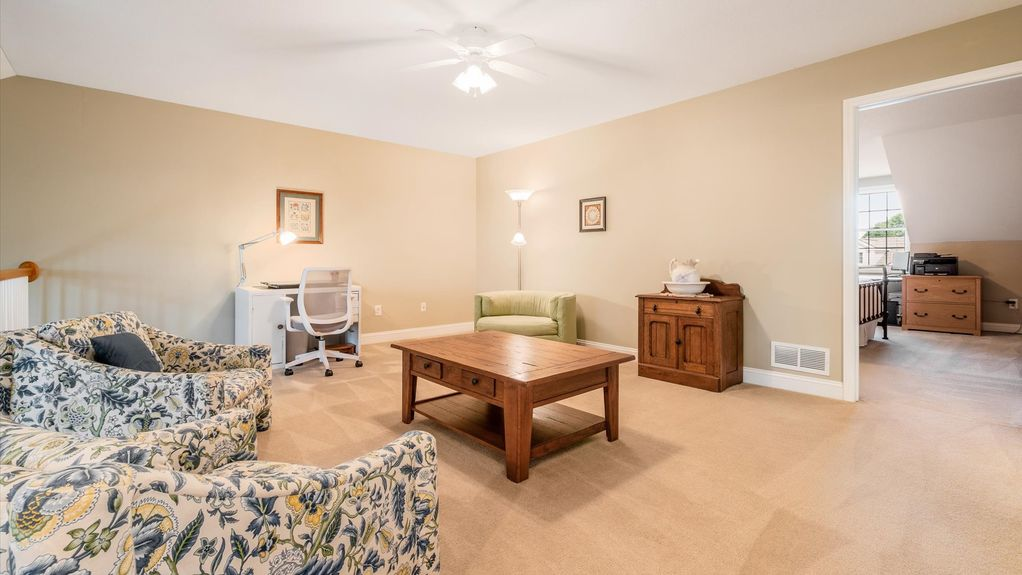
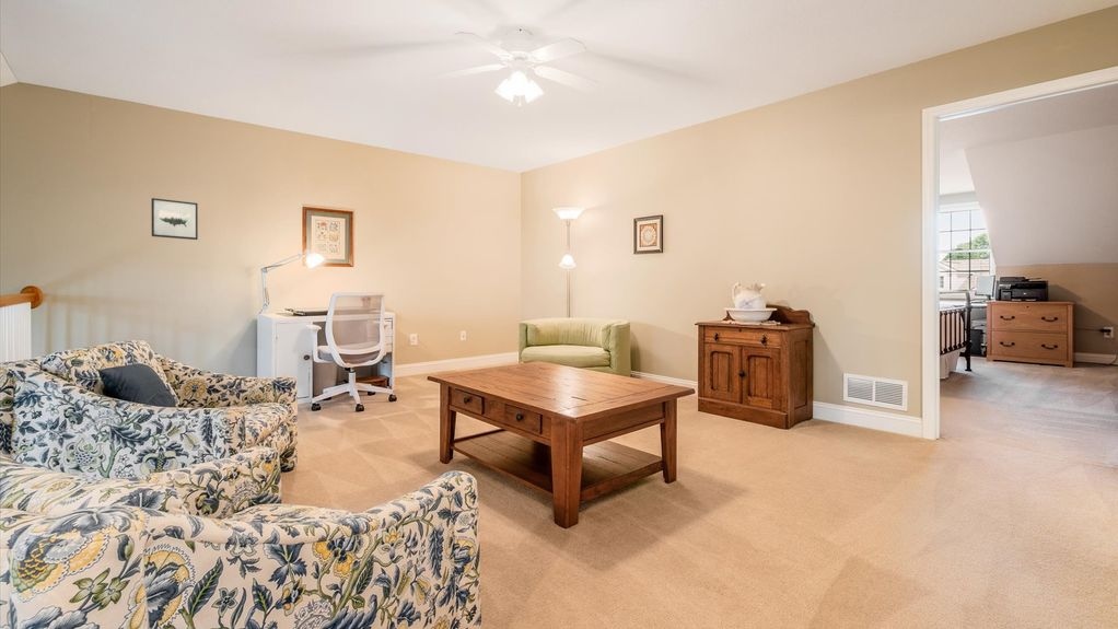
+ wall art (174, 219)
